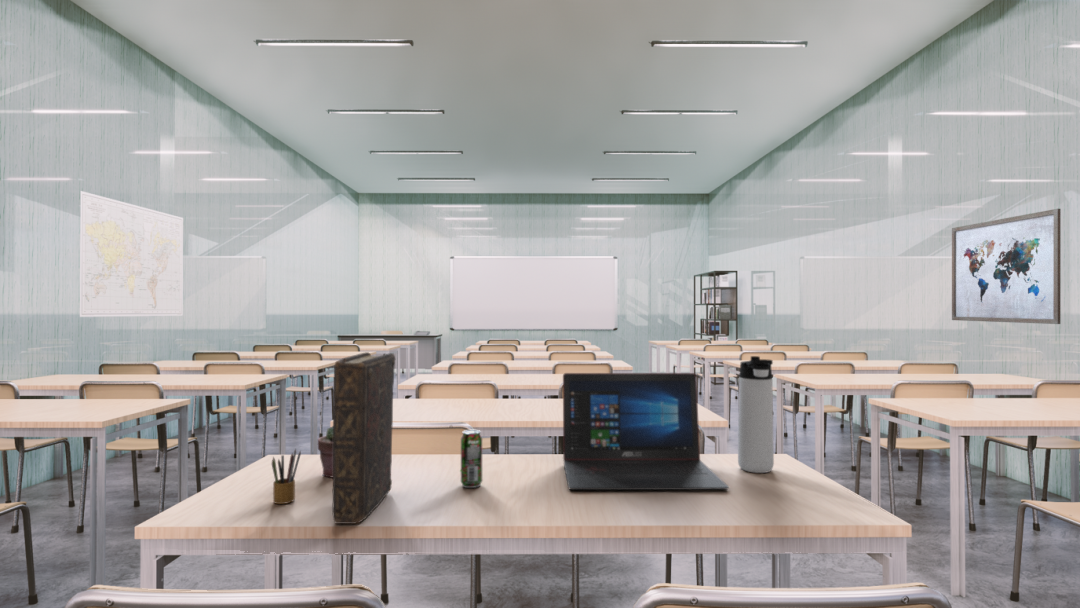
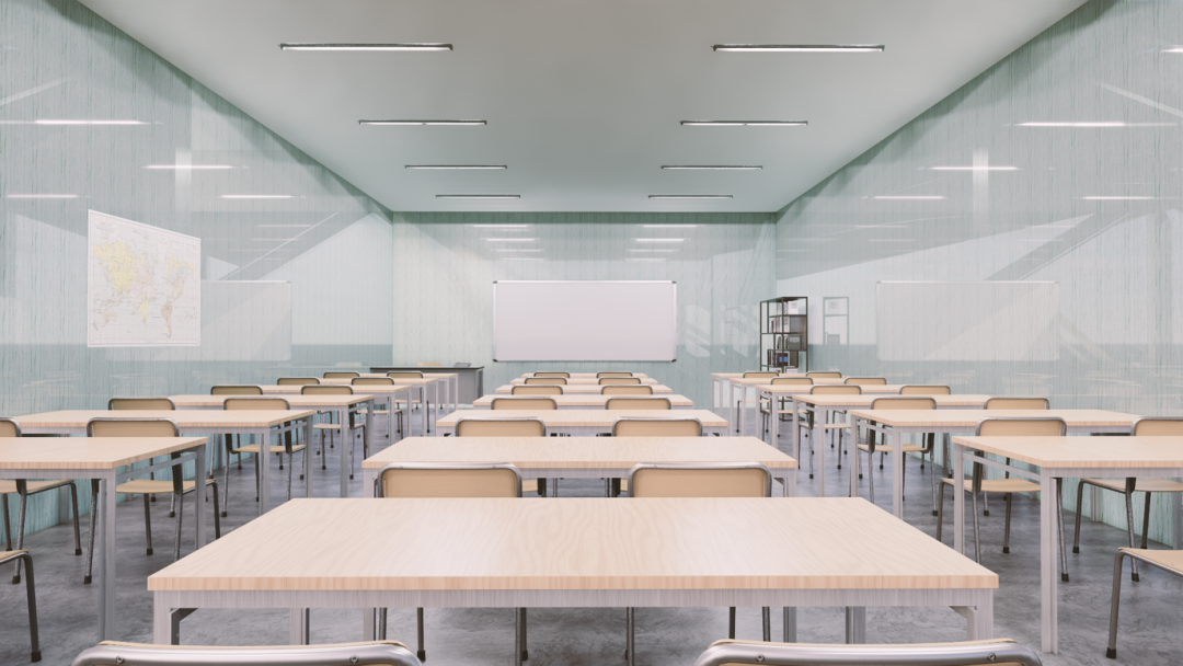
- thermos bottle (757, 414)
- beverage can (471, 458)
- laptop (638, 426)
- pencil box (283, 476)
- potted succulent (332, 448)
- book (364, 431)
- wall art (1000, 270)
